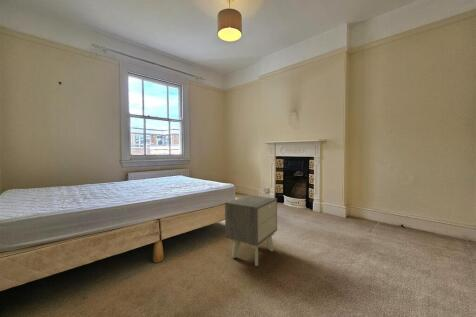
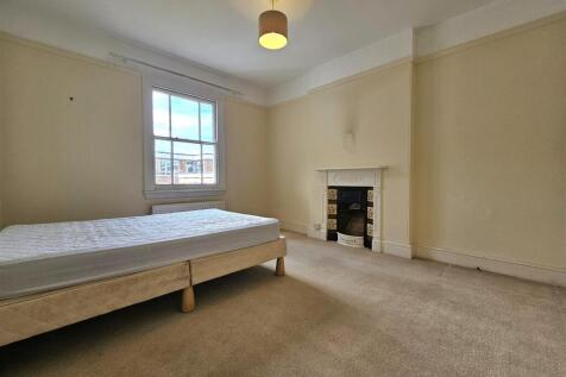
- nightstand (252, 226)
